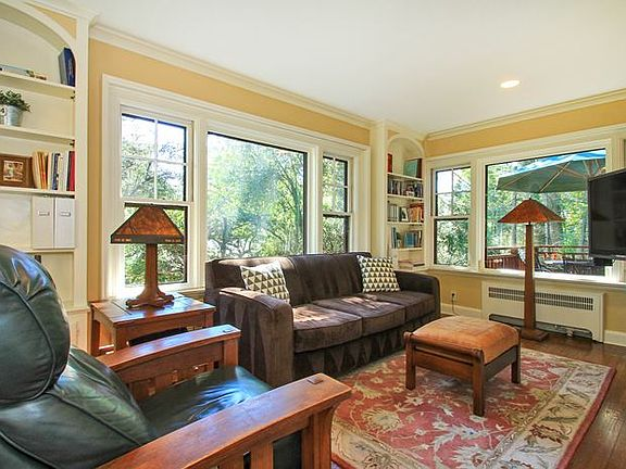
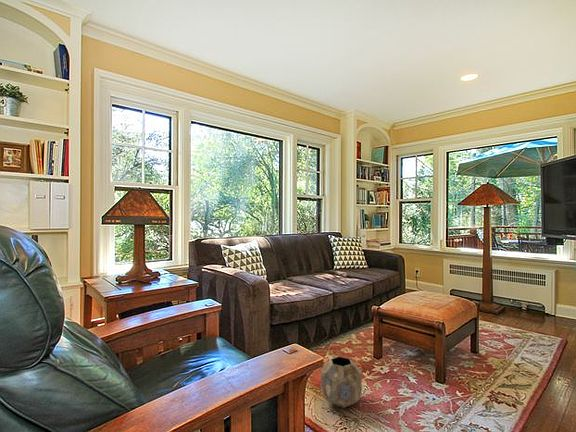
+ planter (341, 381)
